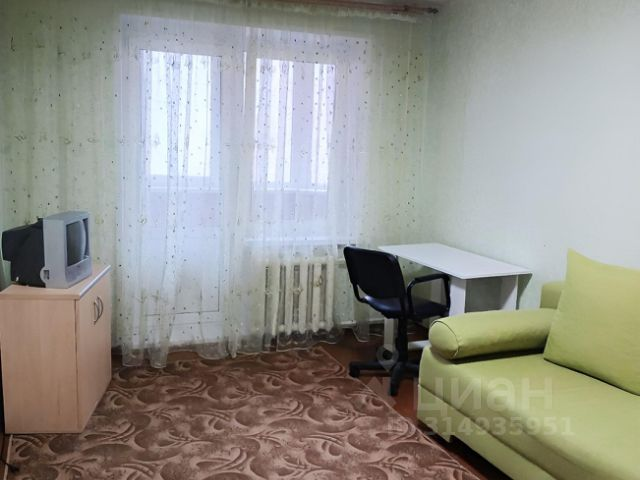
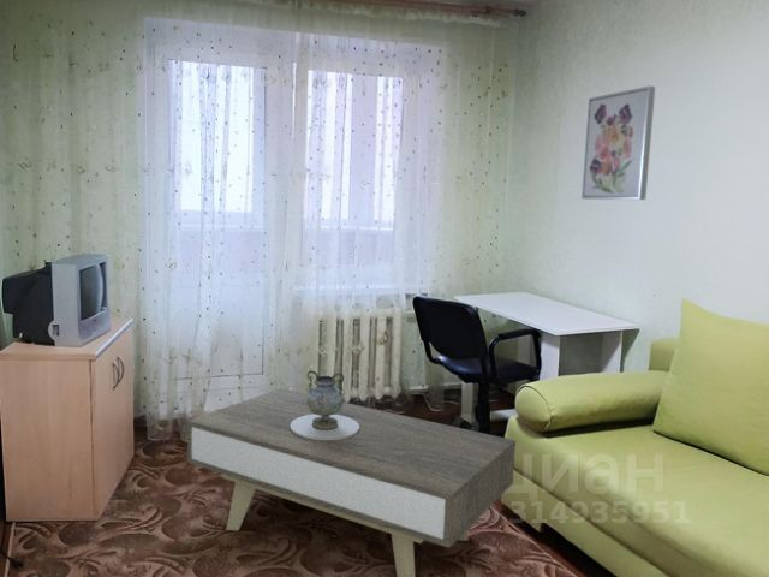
+ wall art (615, 145)
+ coffee table (348, 481)
+ decorative vase (326, 399)
